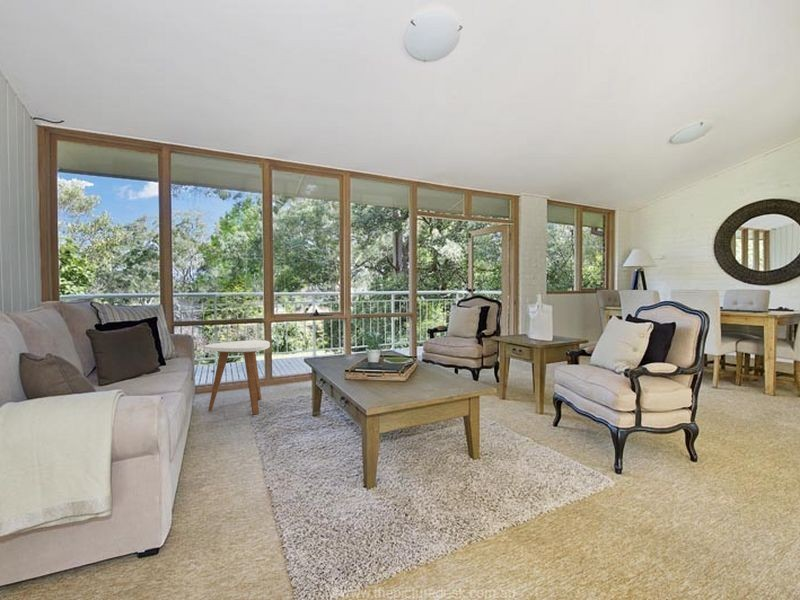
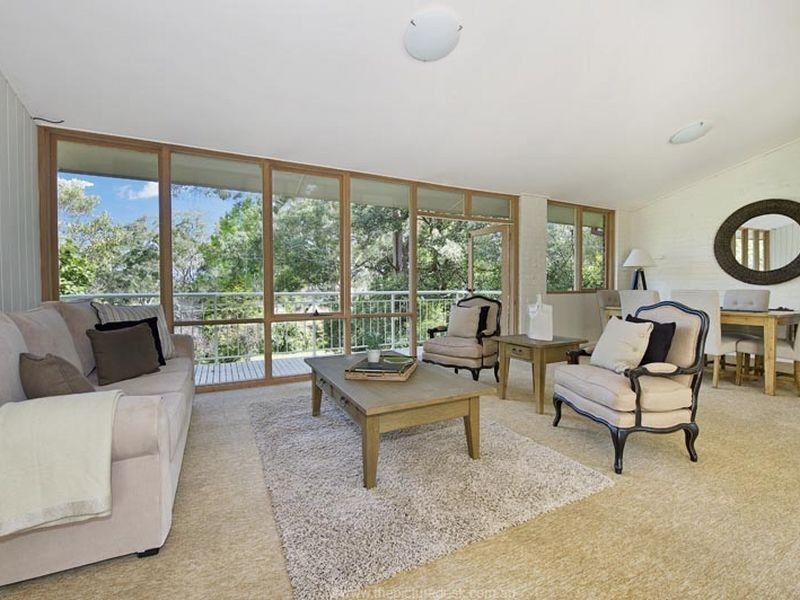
- side table (247, 375)
